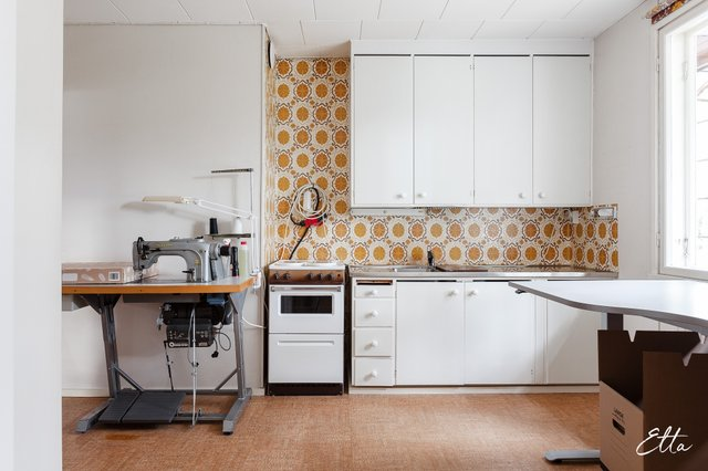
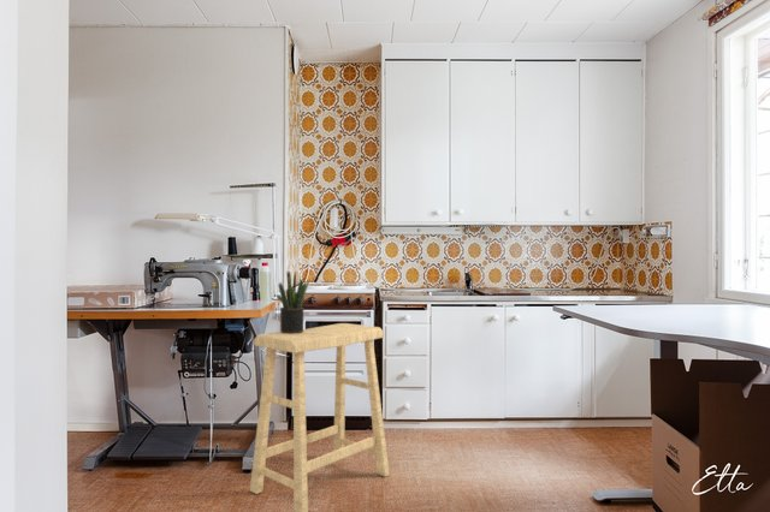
+ potted plant (294, 300)
+ stool (334, 406)
